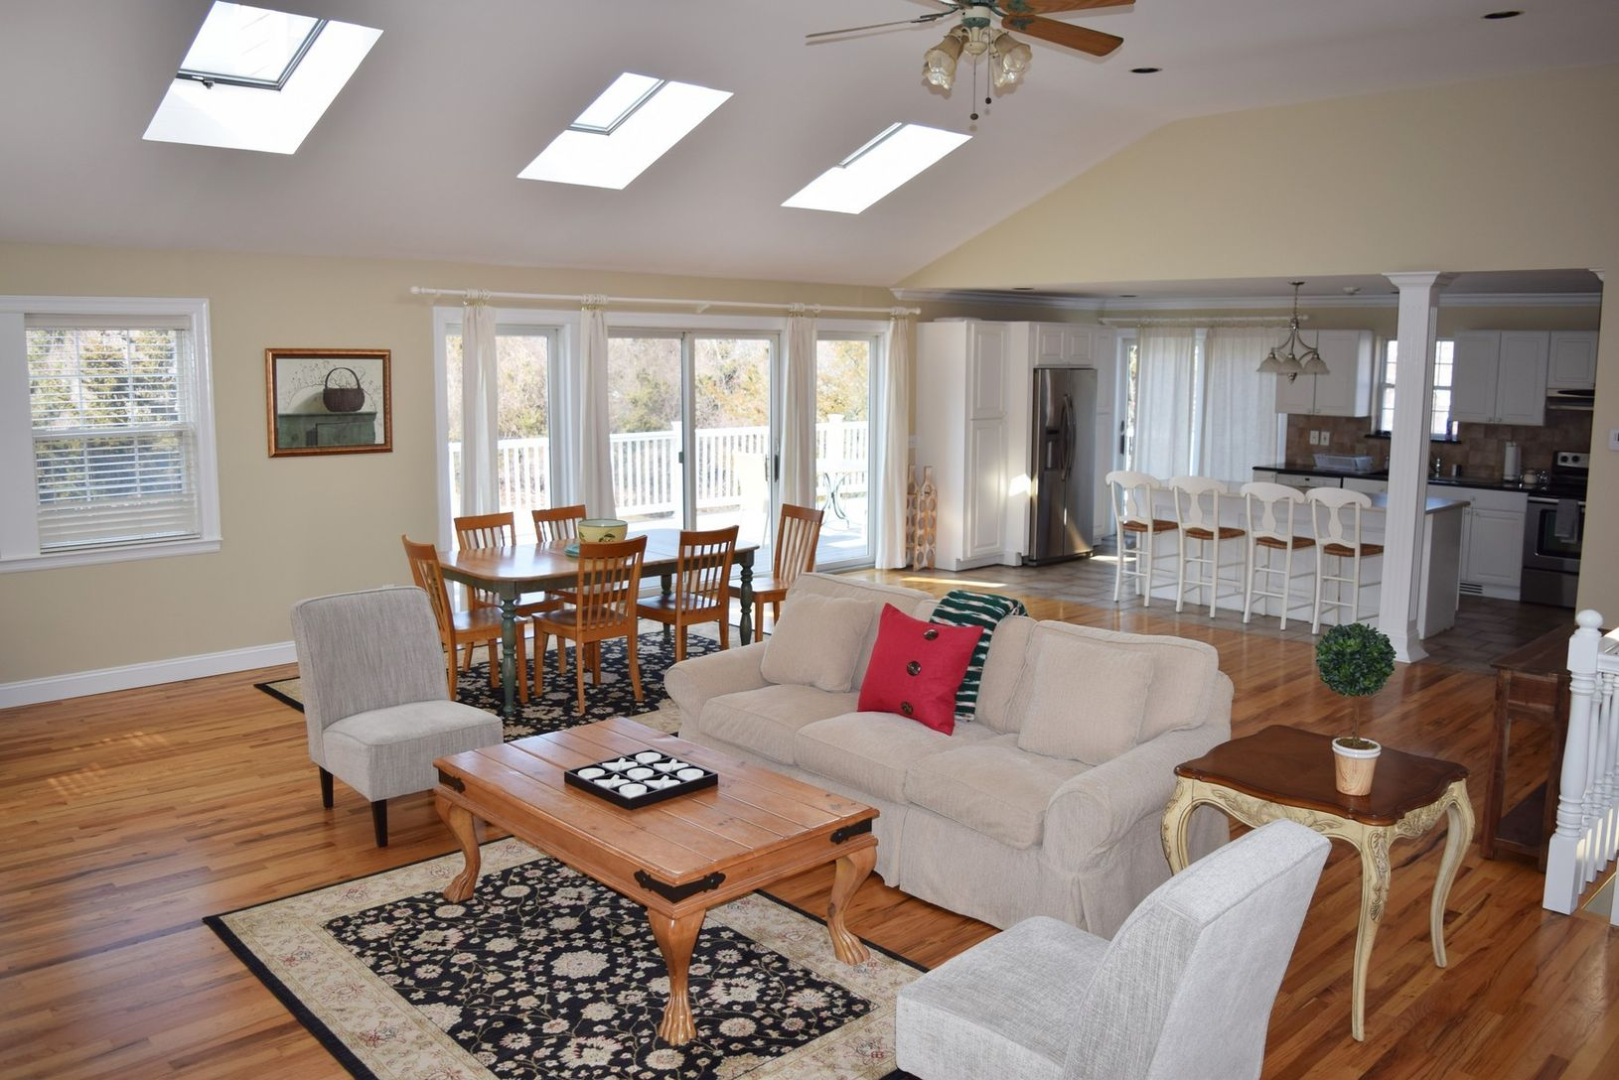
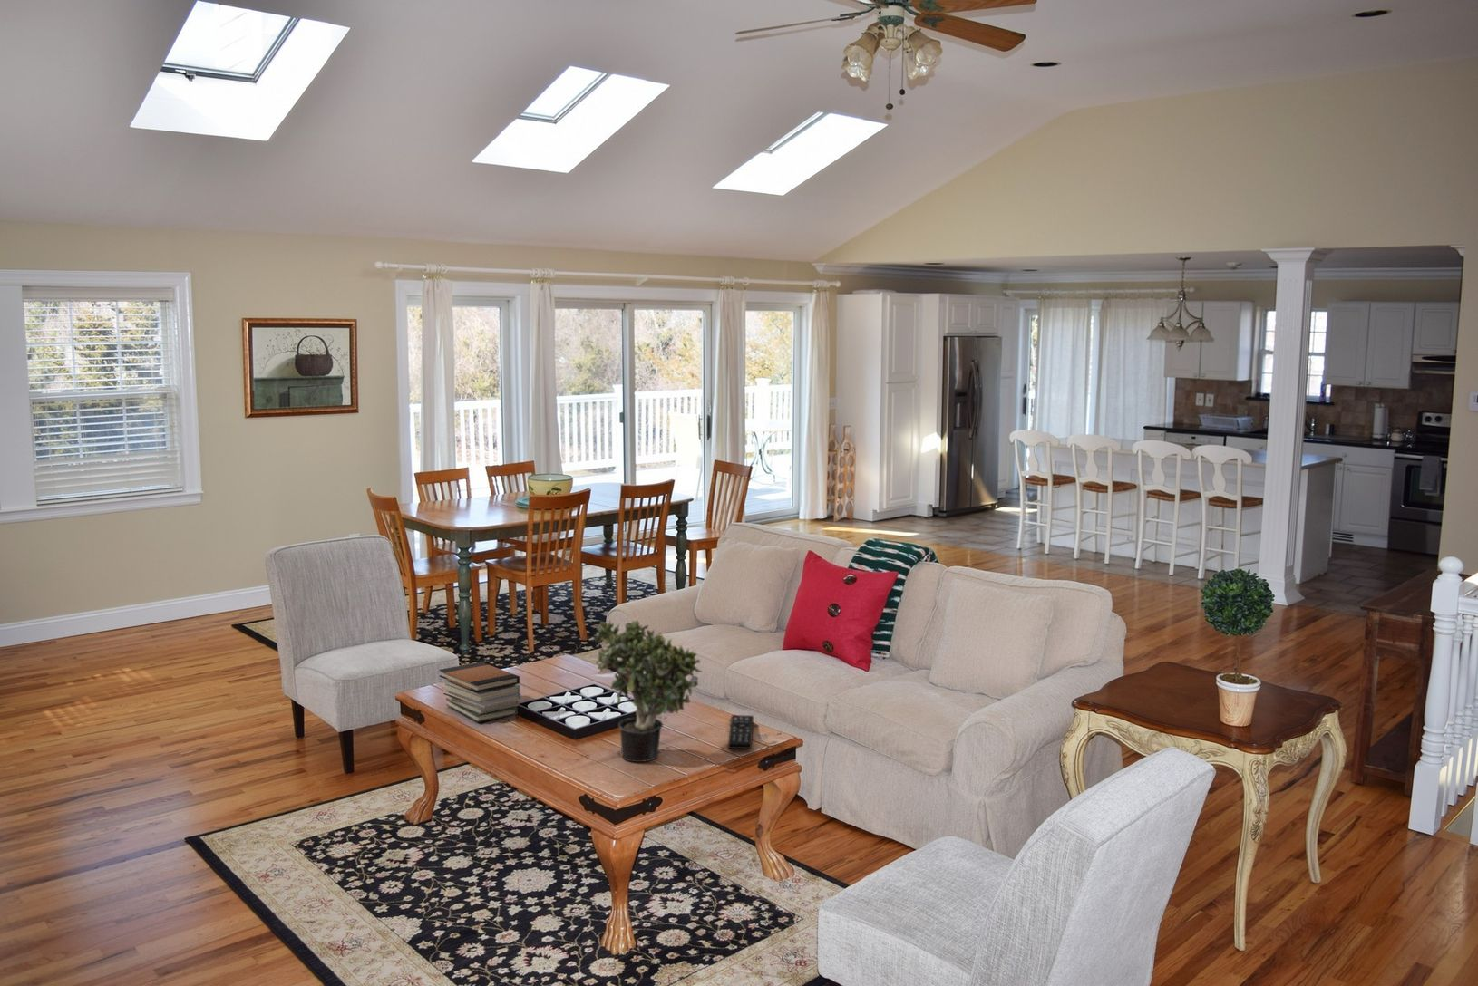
+ book stack (481, 691)
+ remote control (741, 731)
+ potted plant (636, 691)
